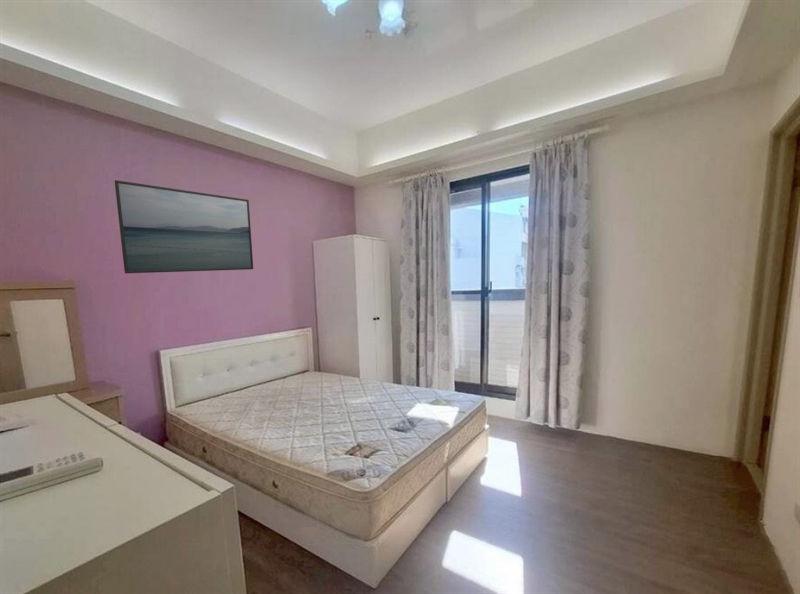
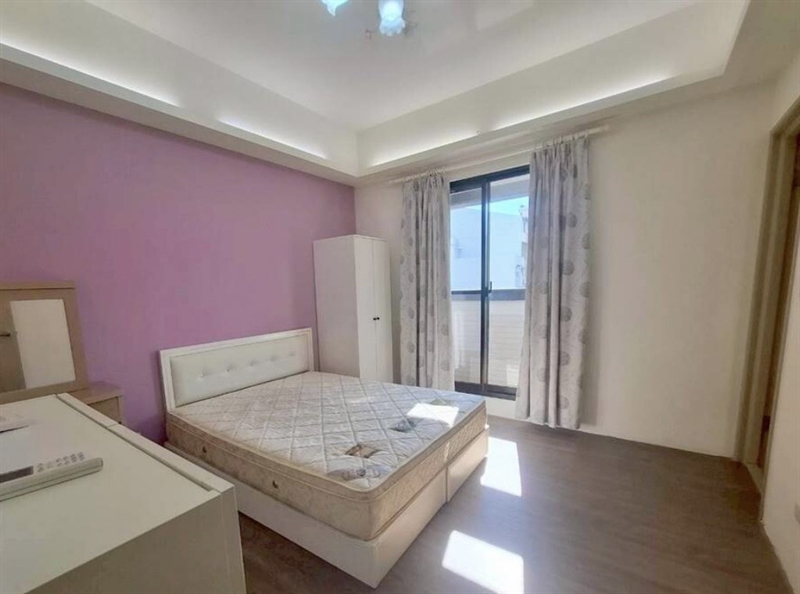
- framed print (194, 231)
